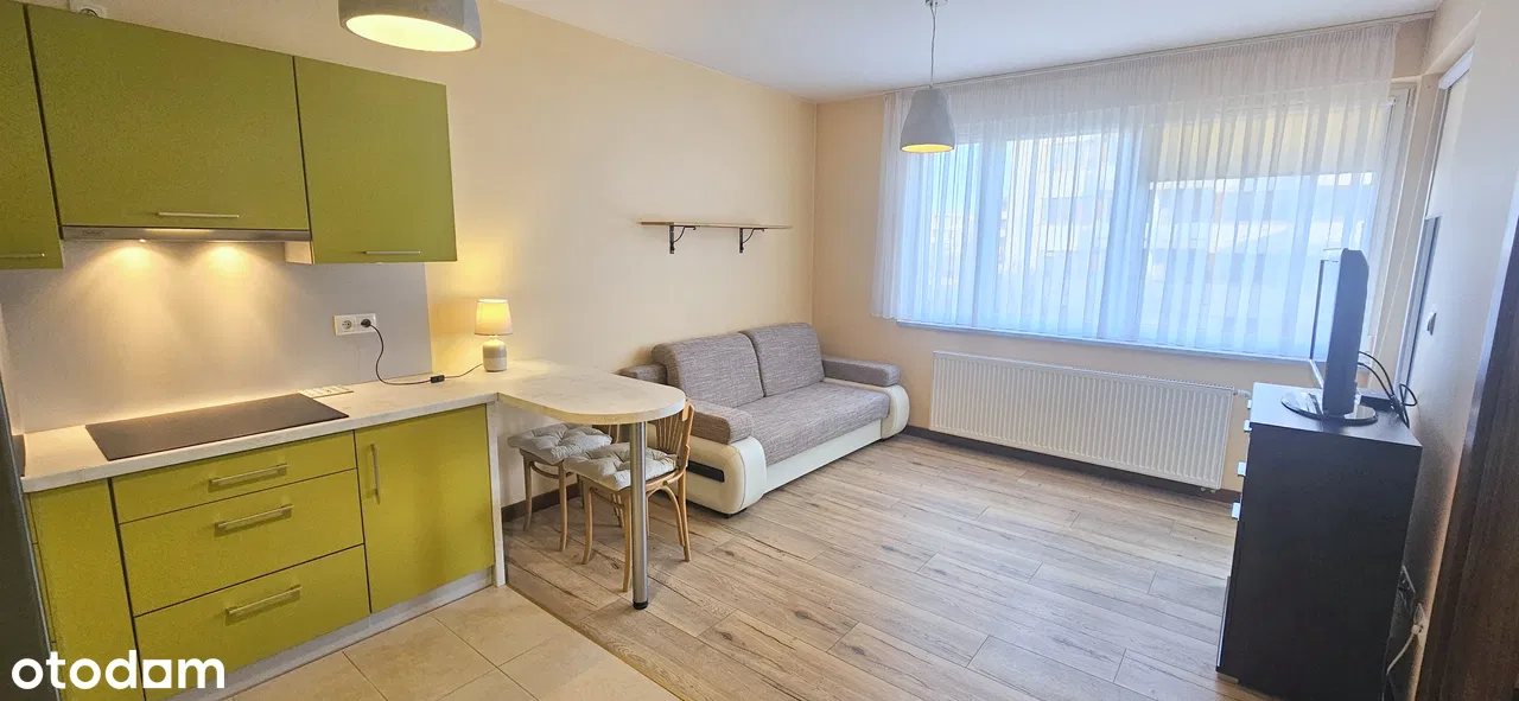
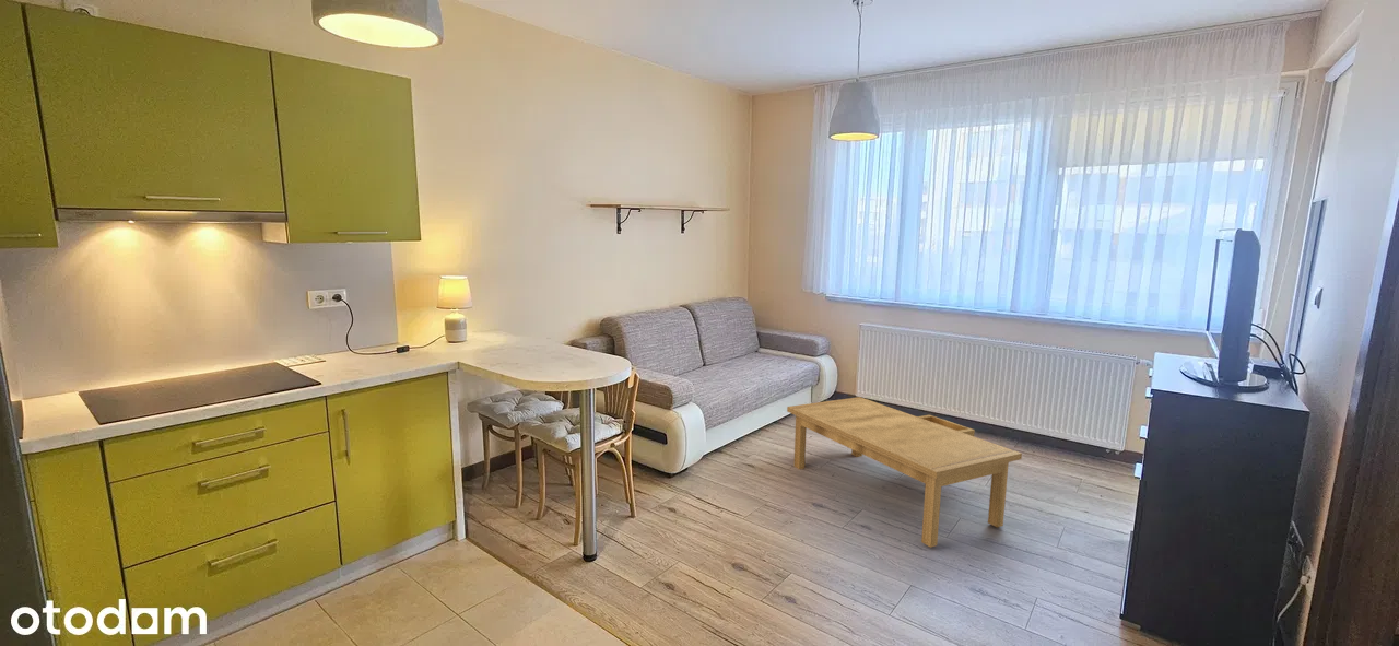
+ coffee table (889, 460)
